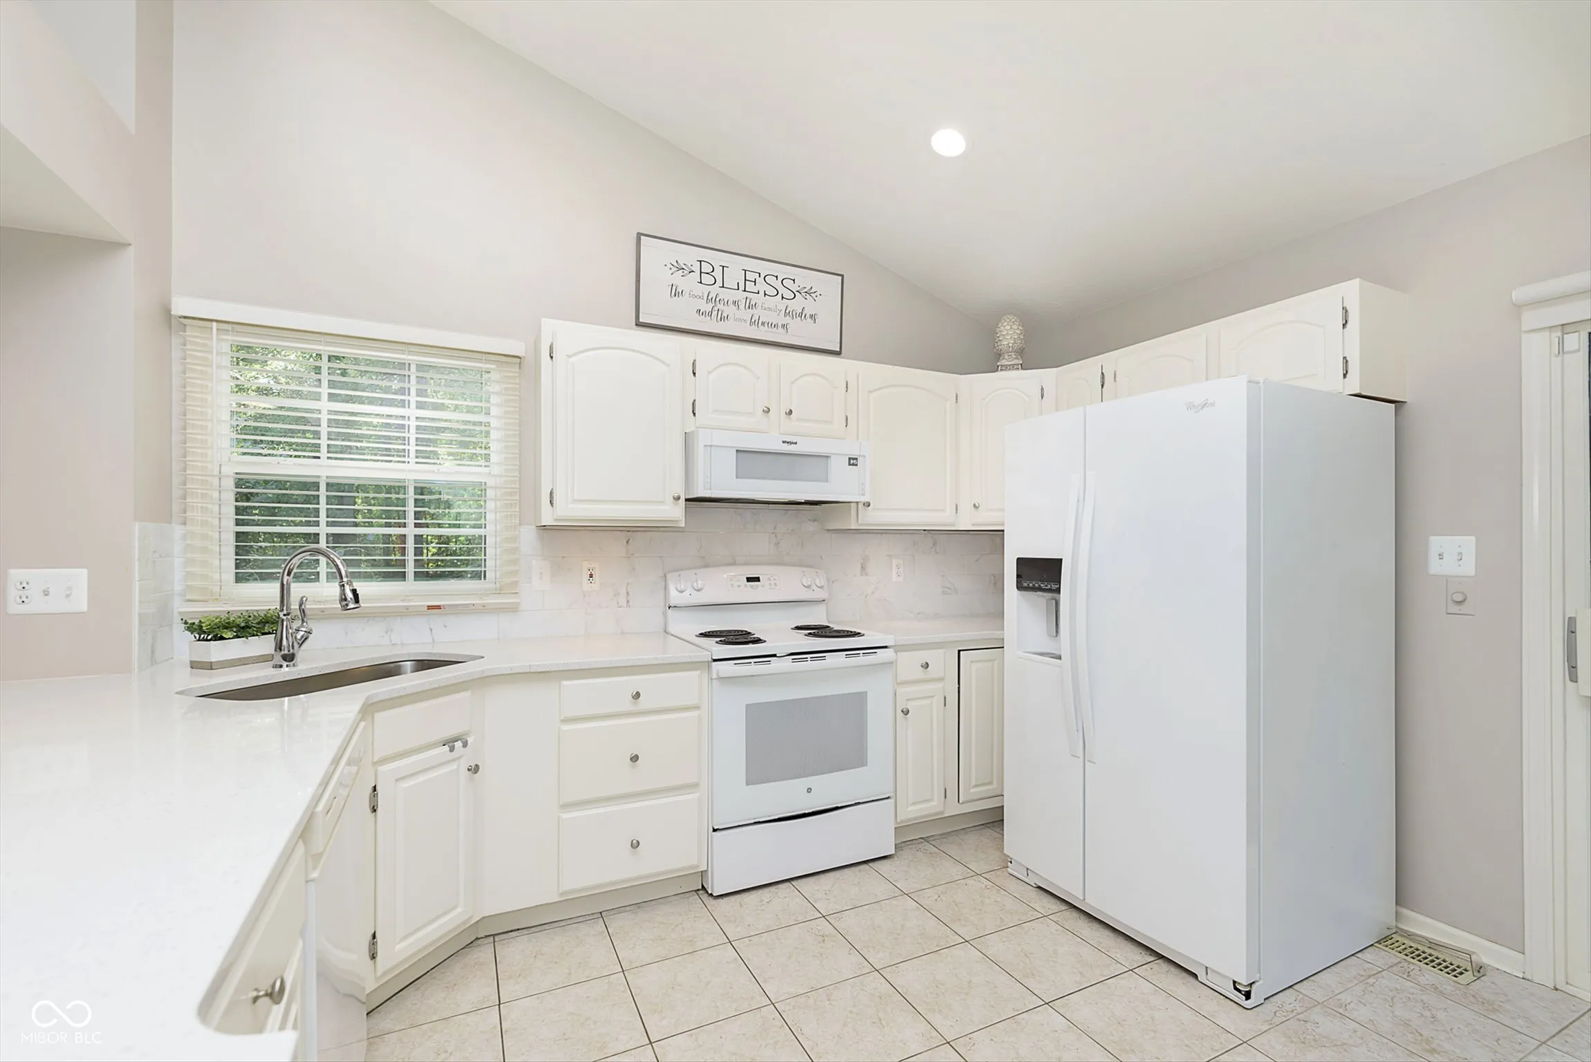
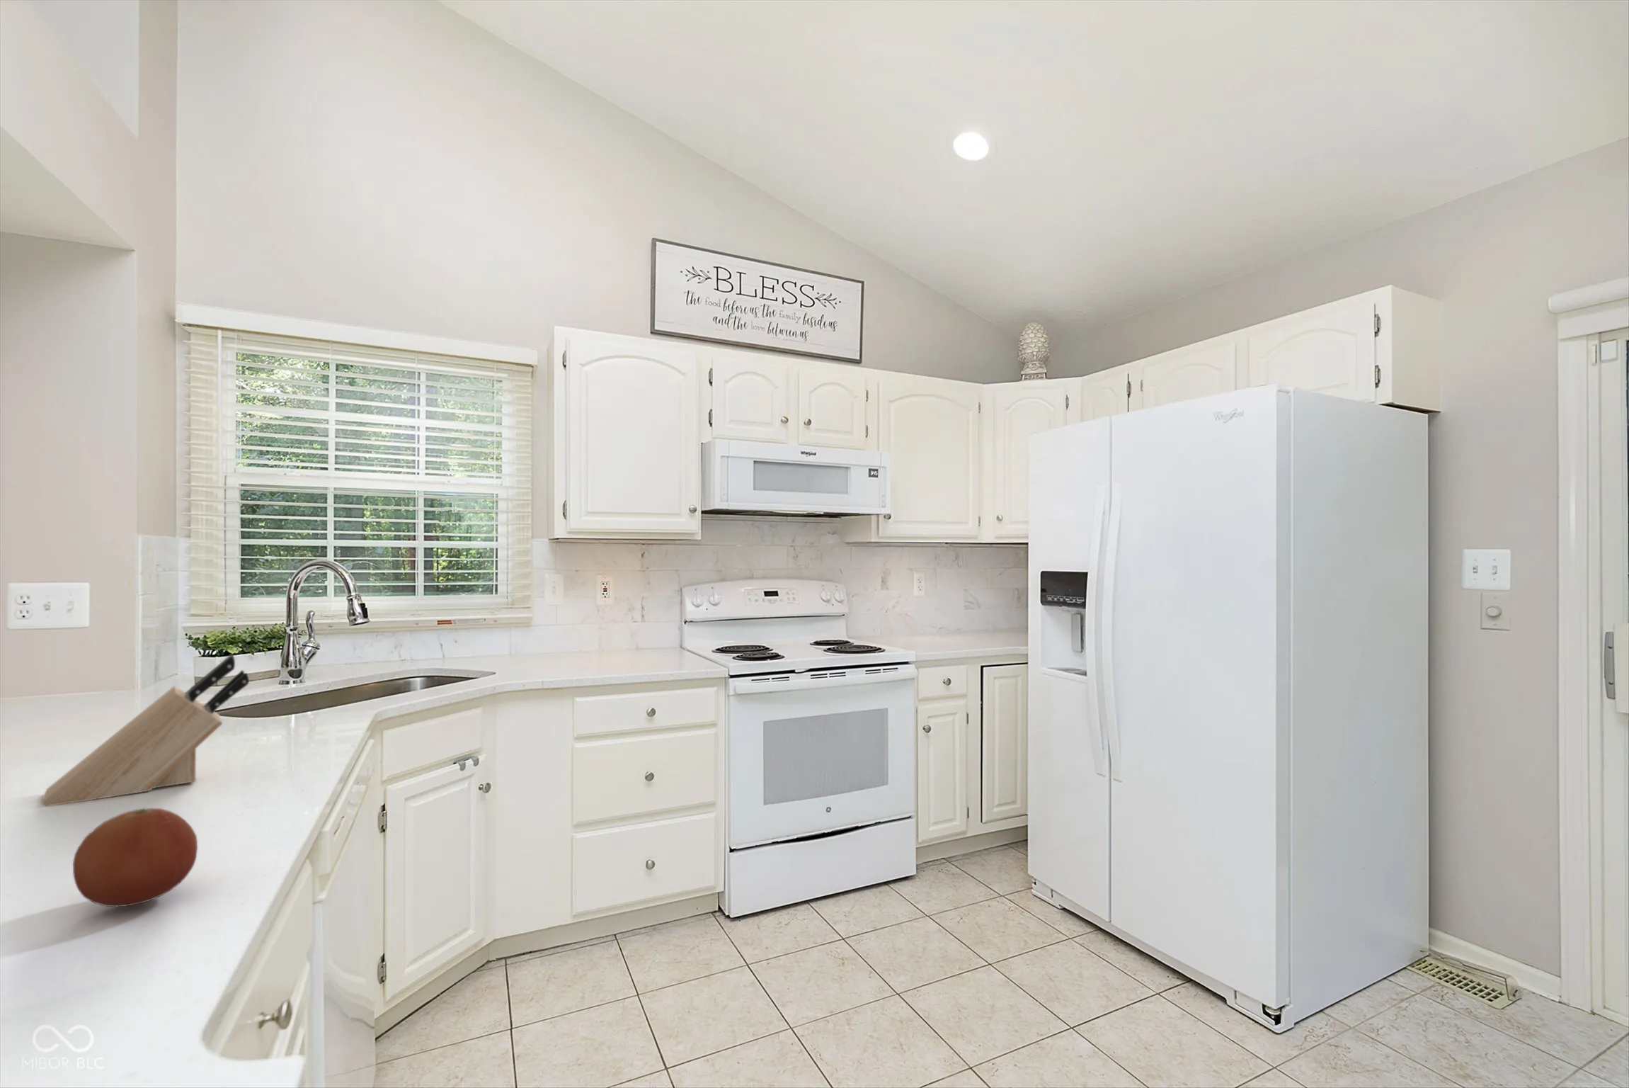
+ knife block (152, 721)
+ fruit (137, 855)
